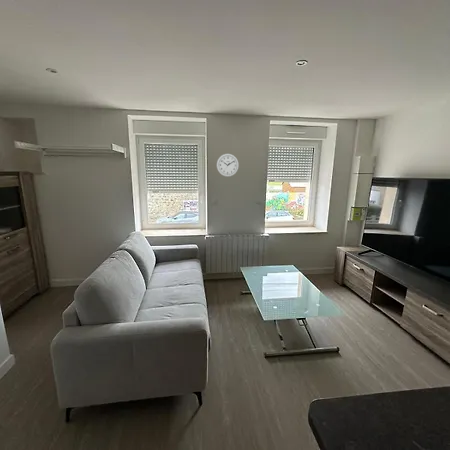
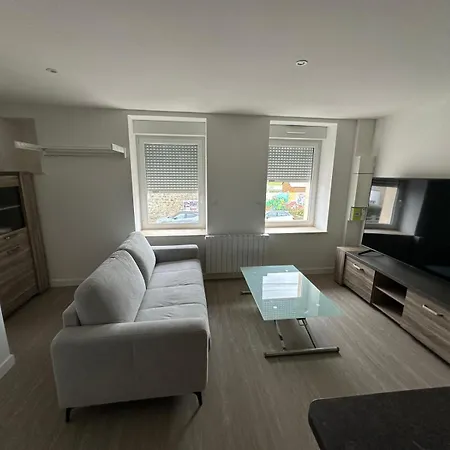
- wall clock (227, 165)
